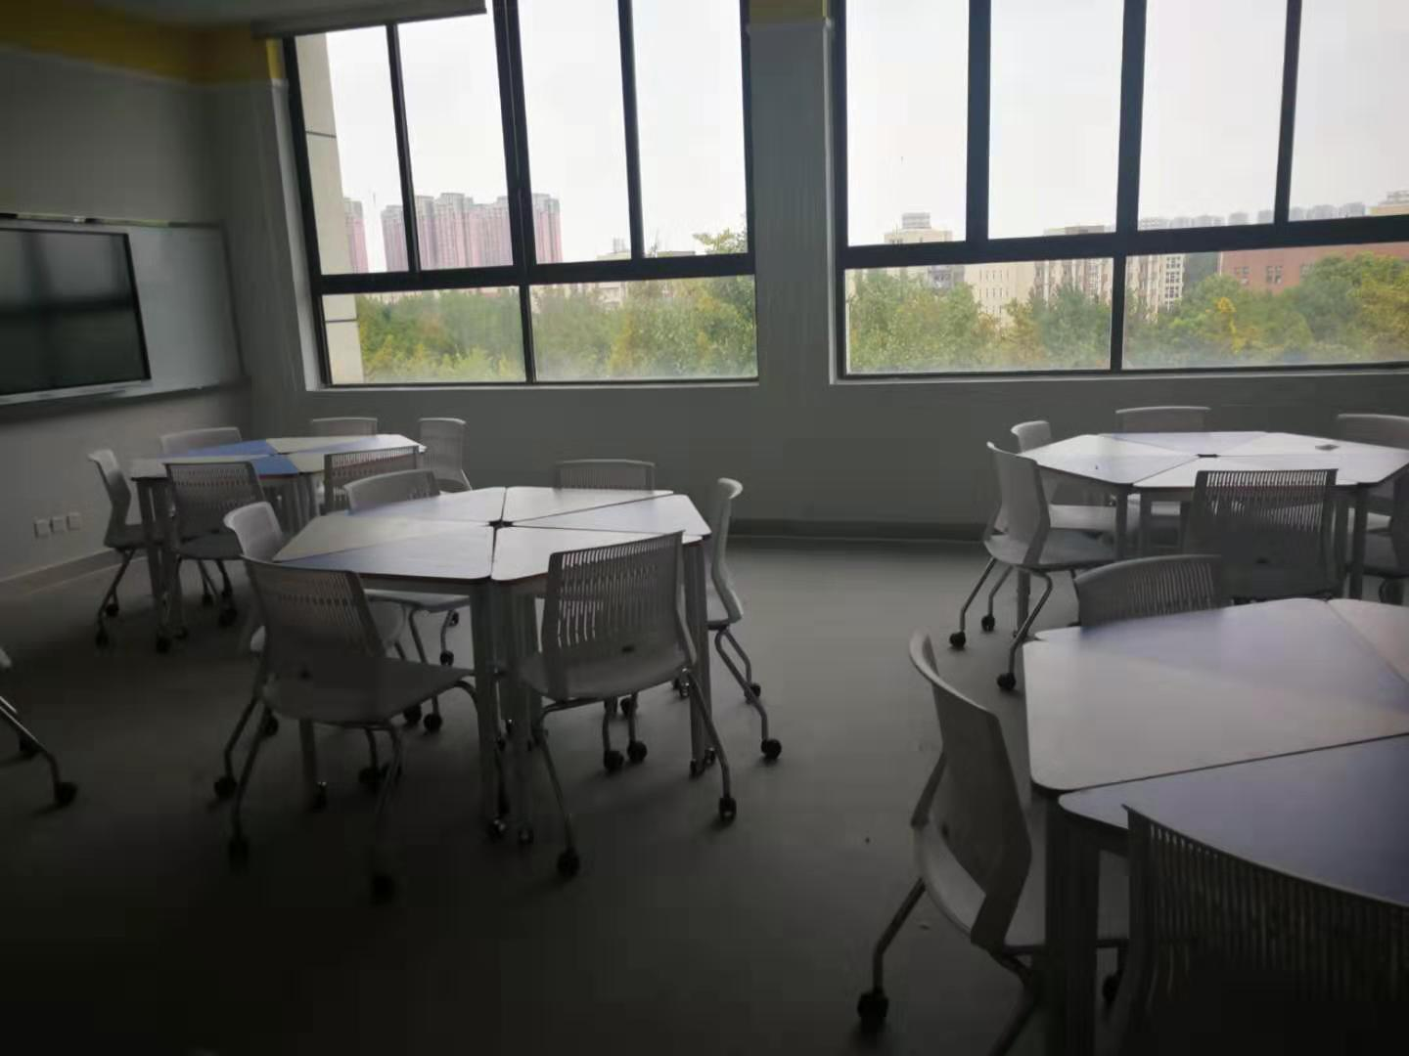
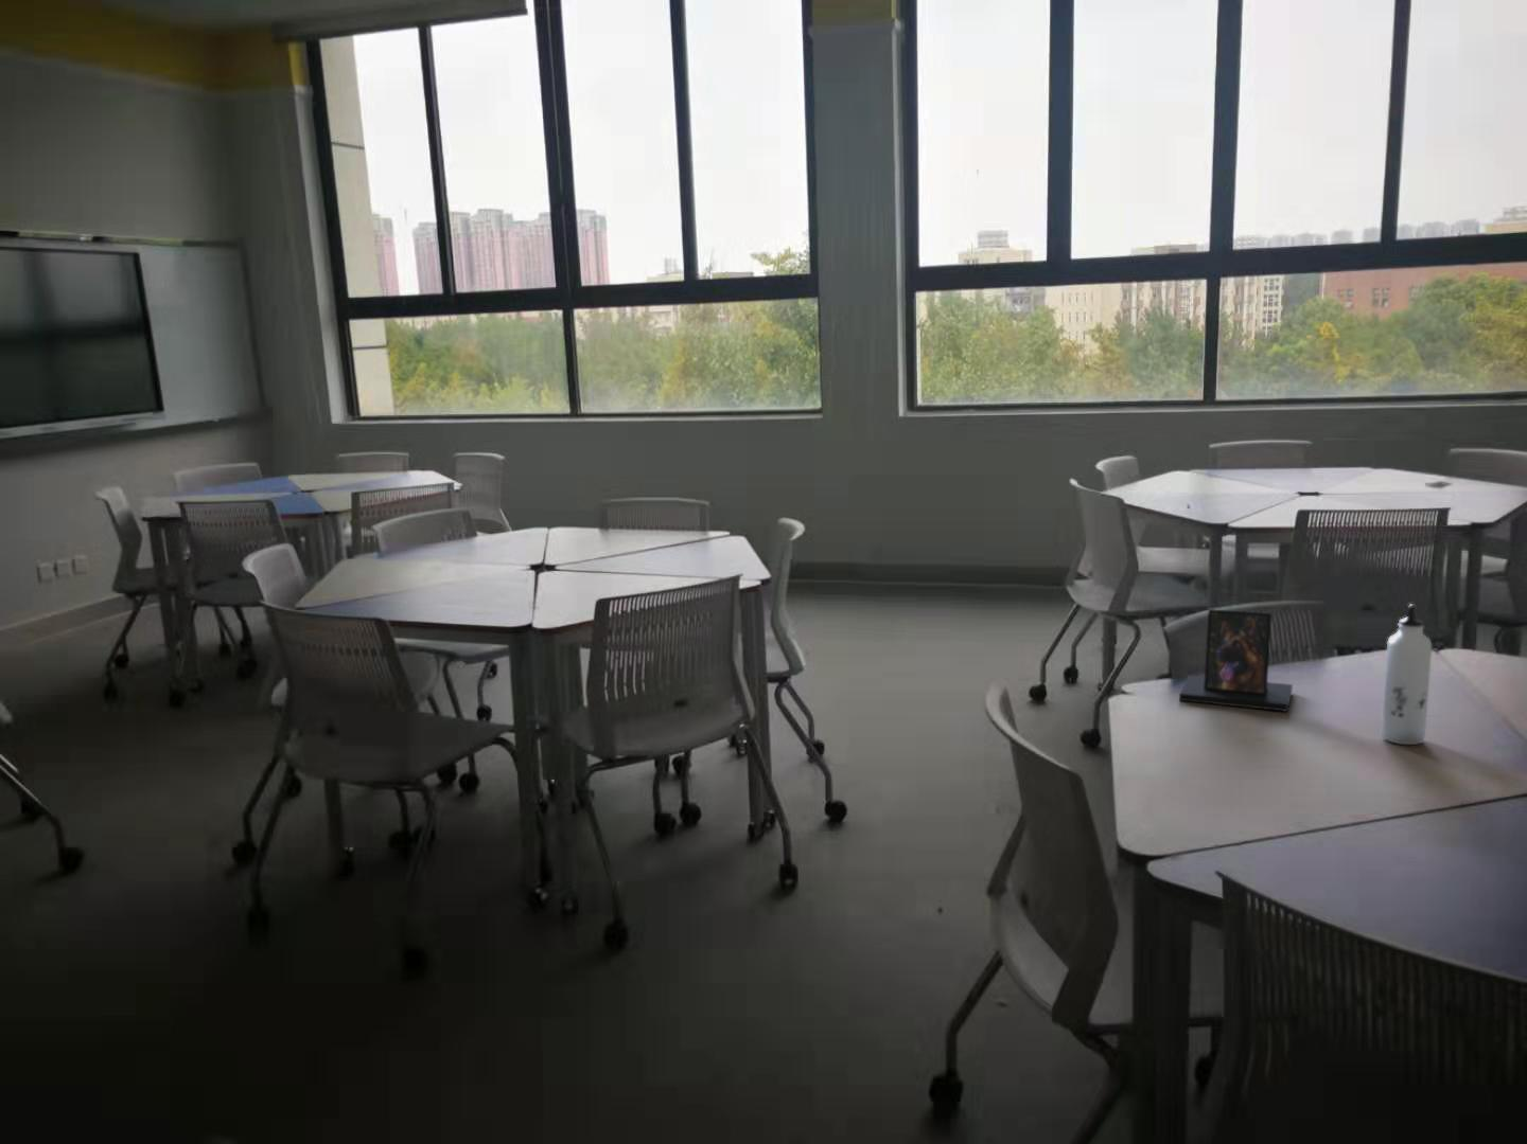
+ photo frame (1237, 654)
+ water bottle (1407, 672)
